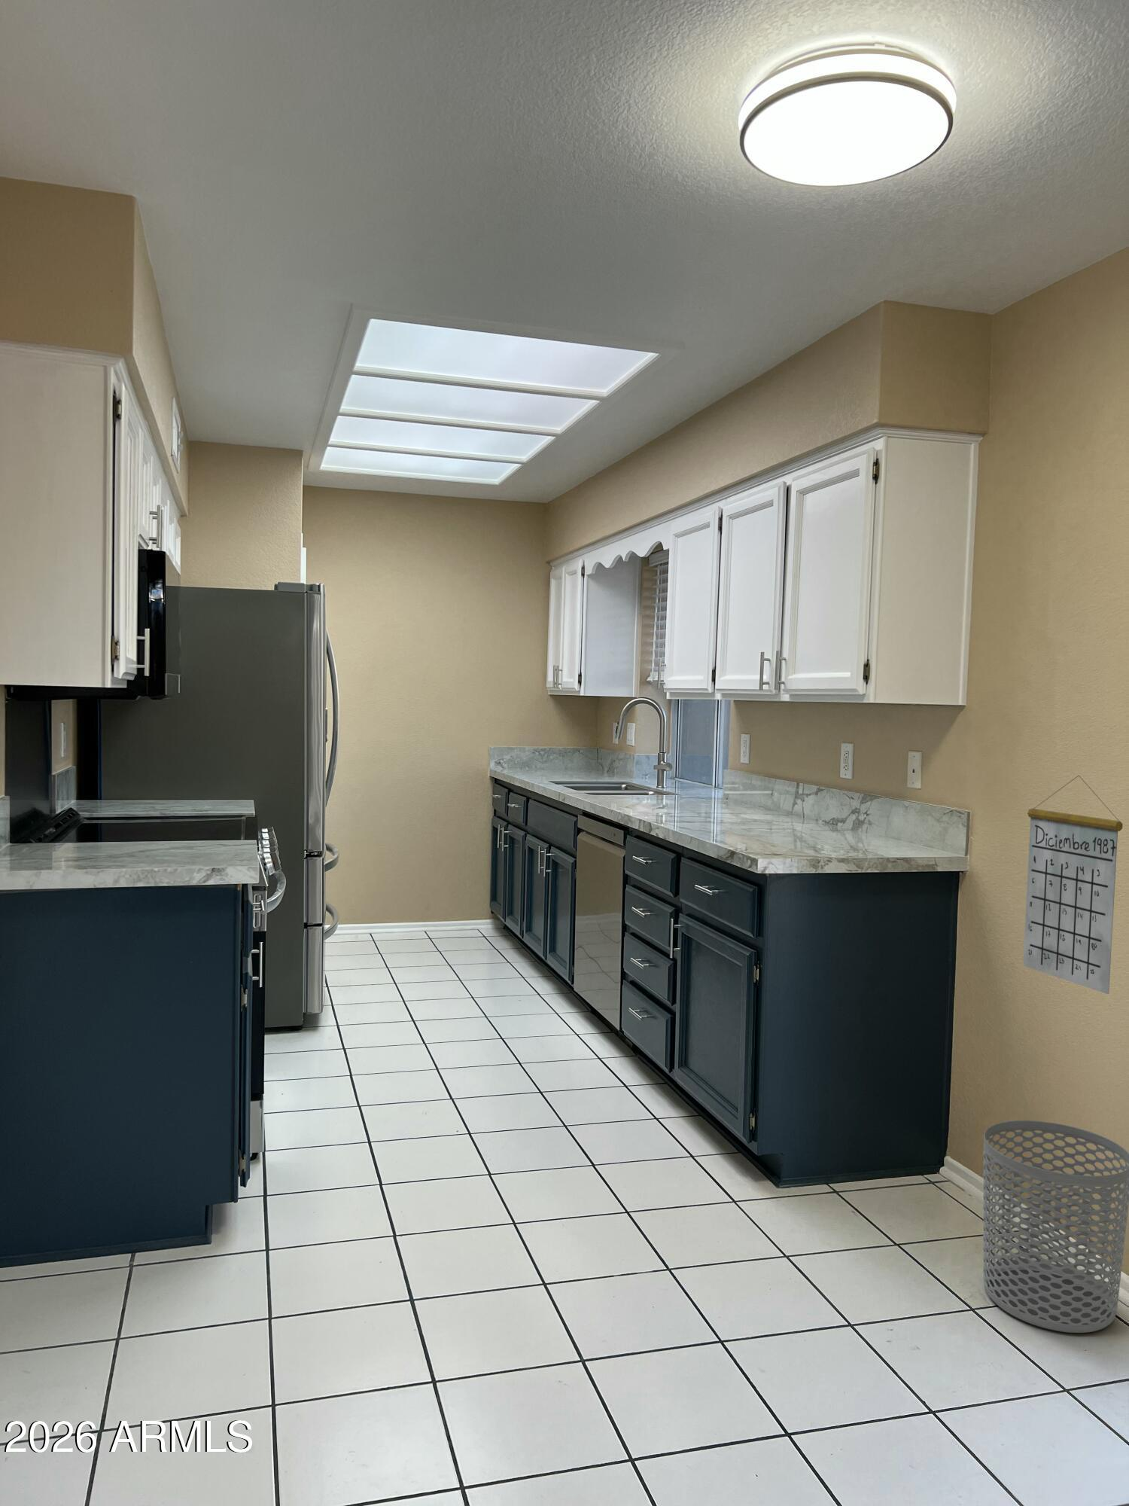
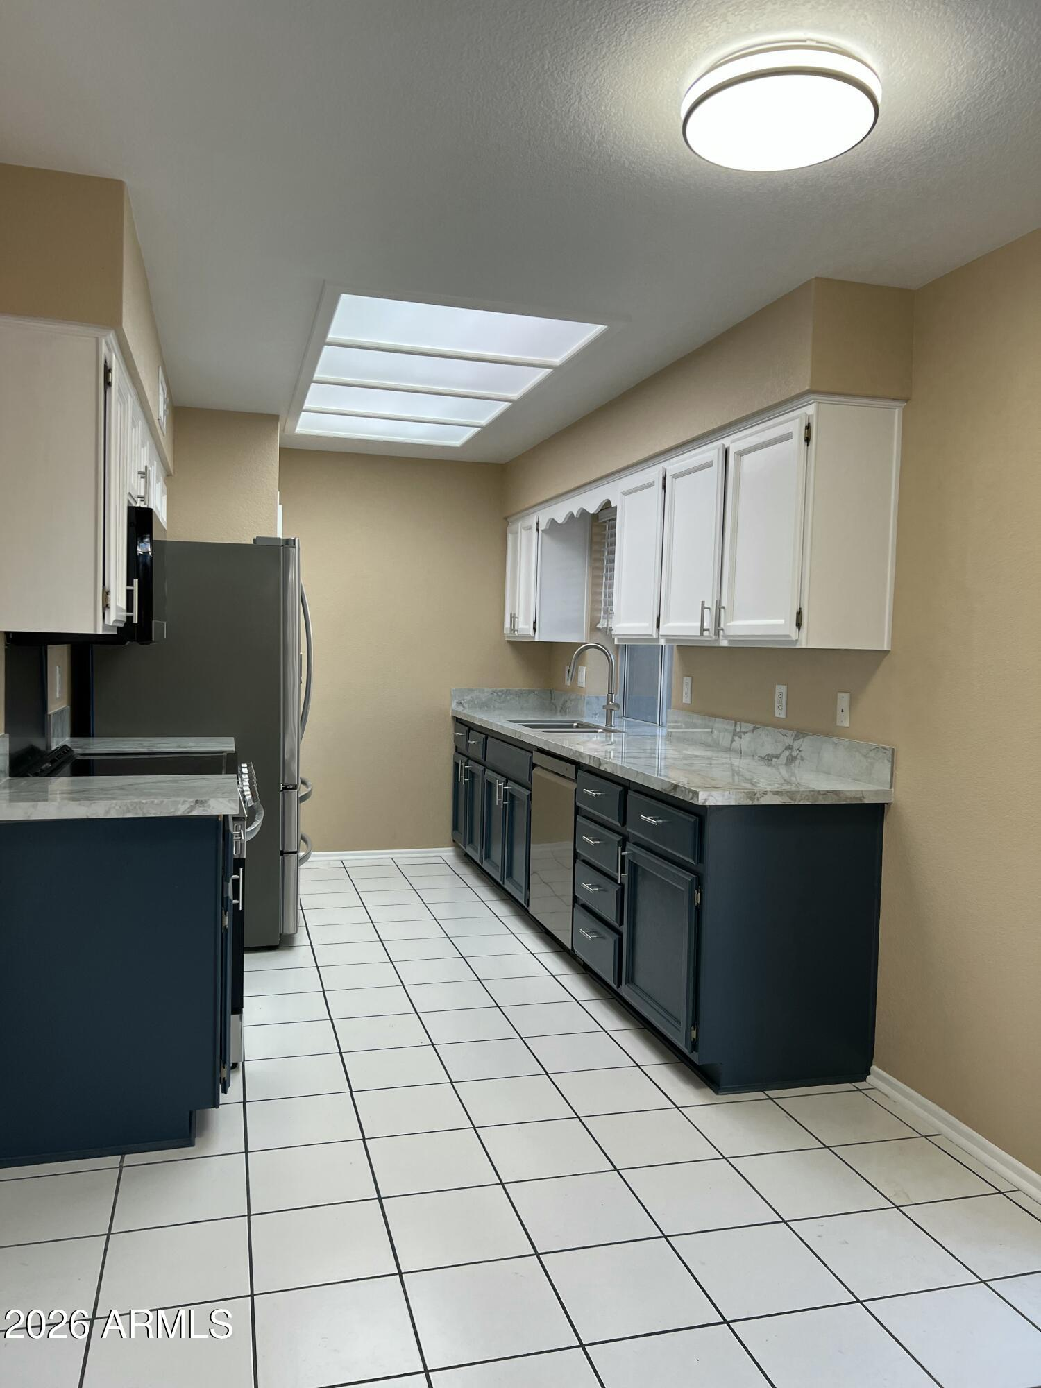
- calendar (1070, 878)
- waste bin (1052, 1223)
